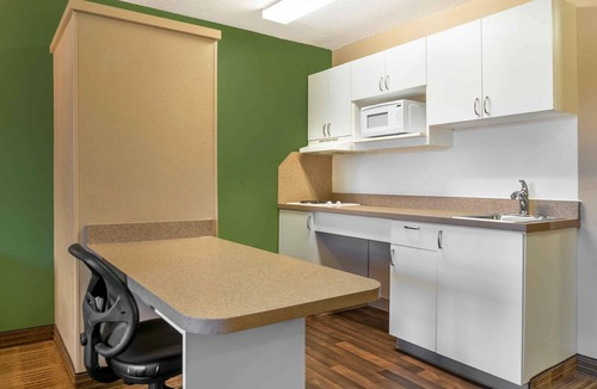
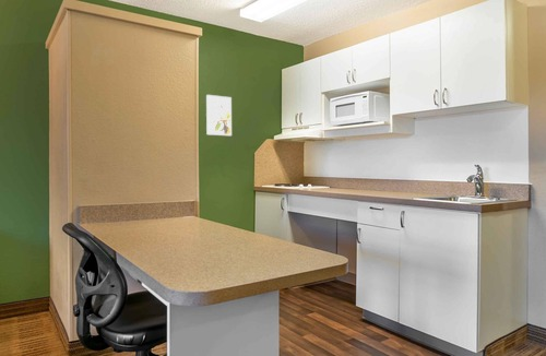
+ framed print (218, 115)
